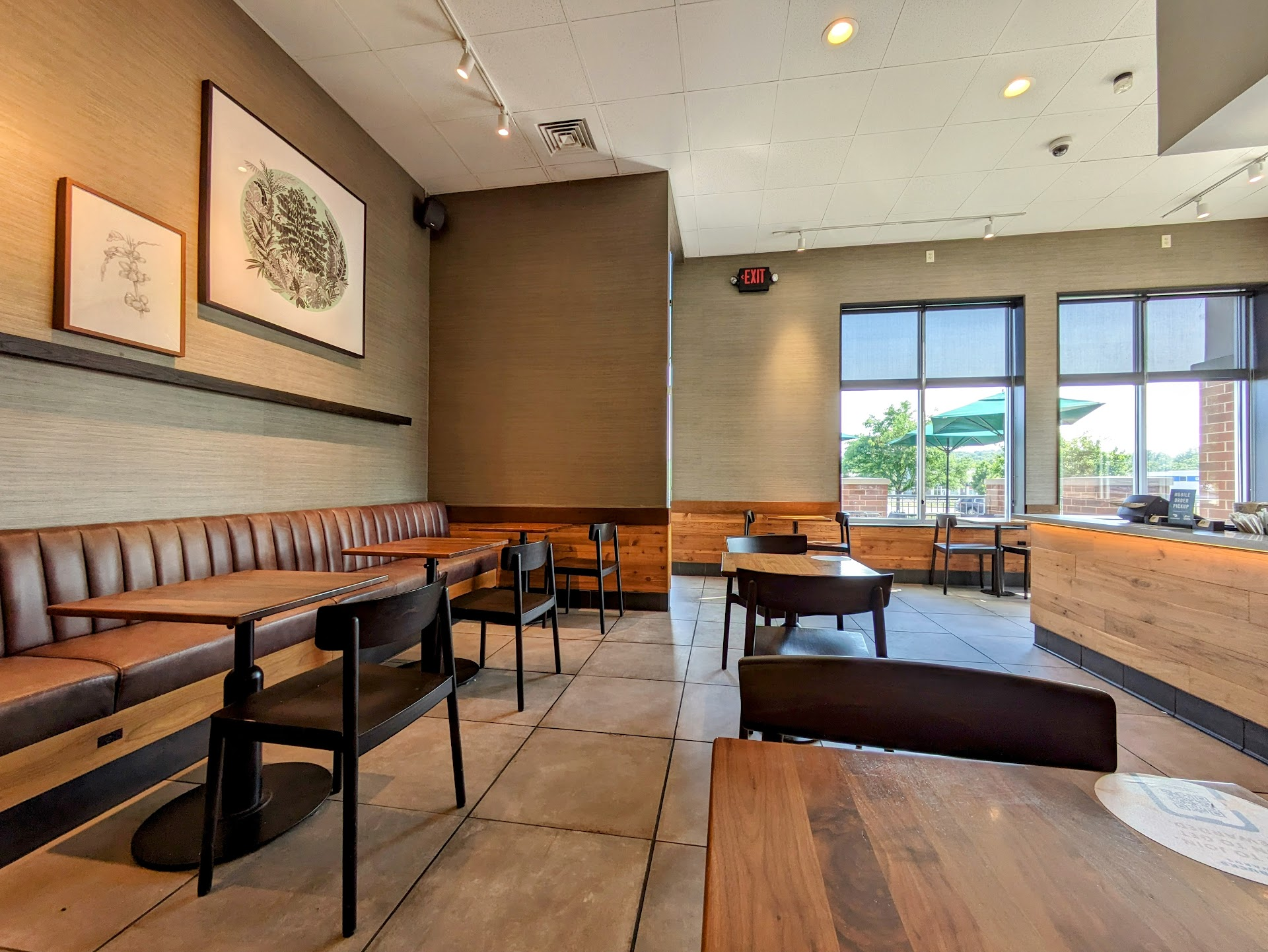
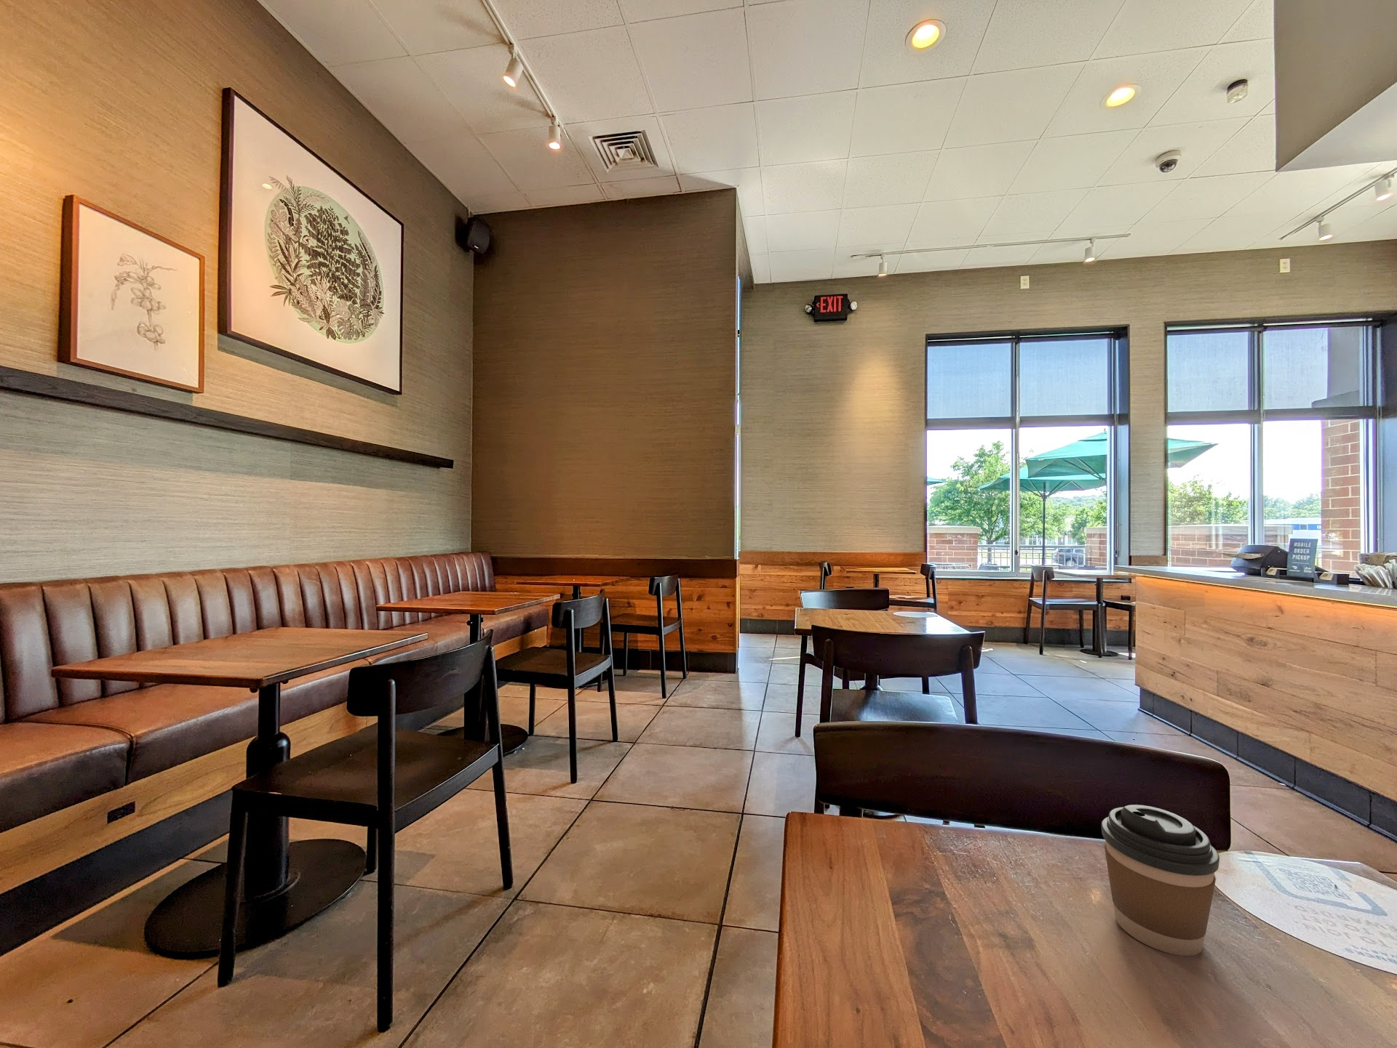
+ coffee cup (1157, 870)
